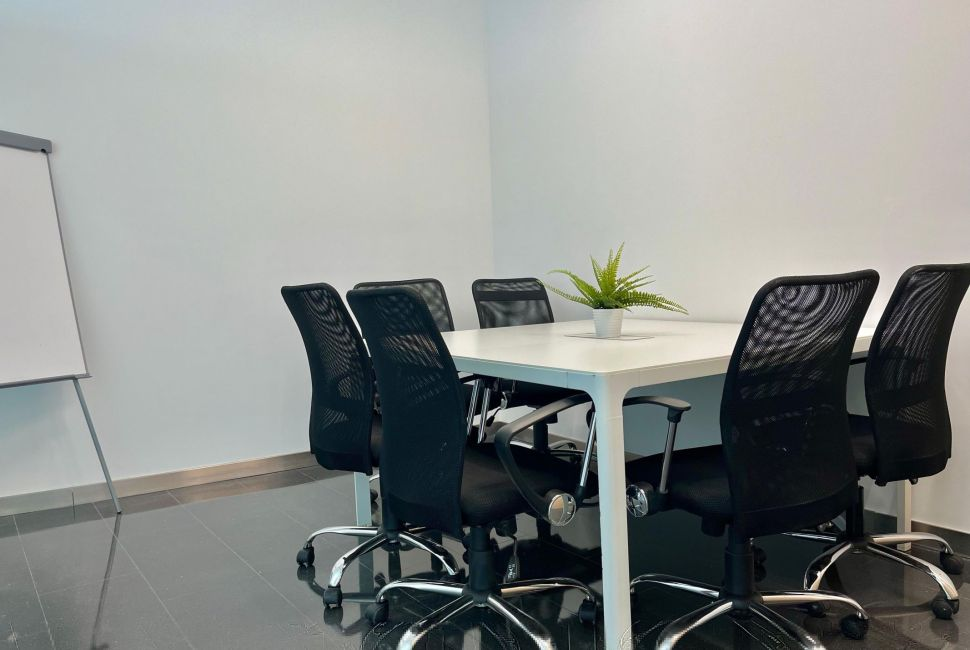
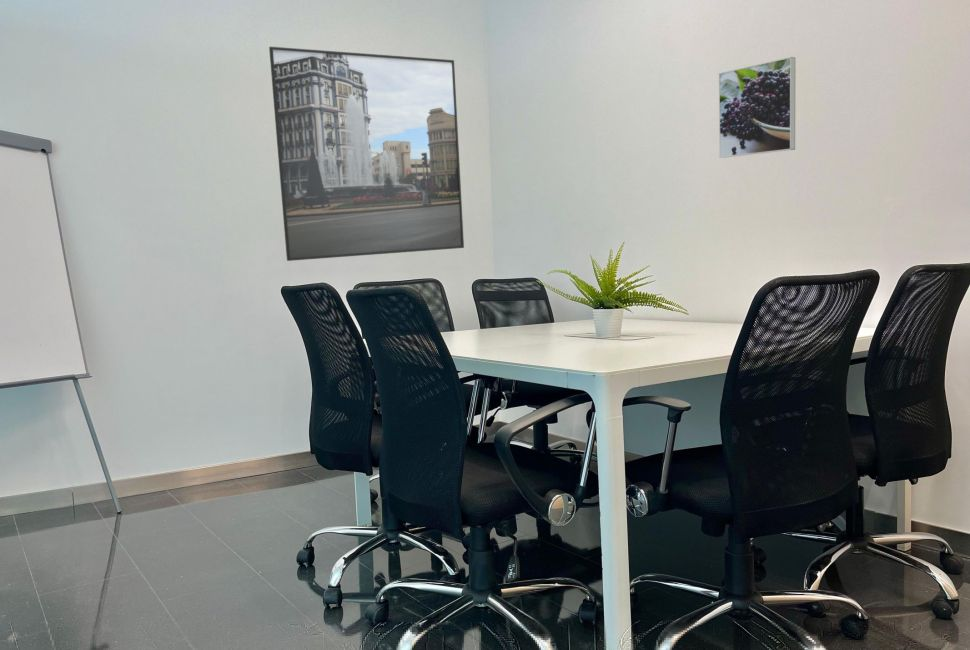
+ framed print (374, 155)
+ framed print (755, 110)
